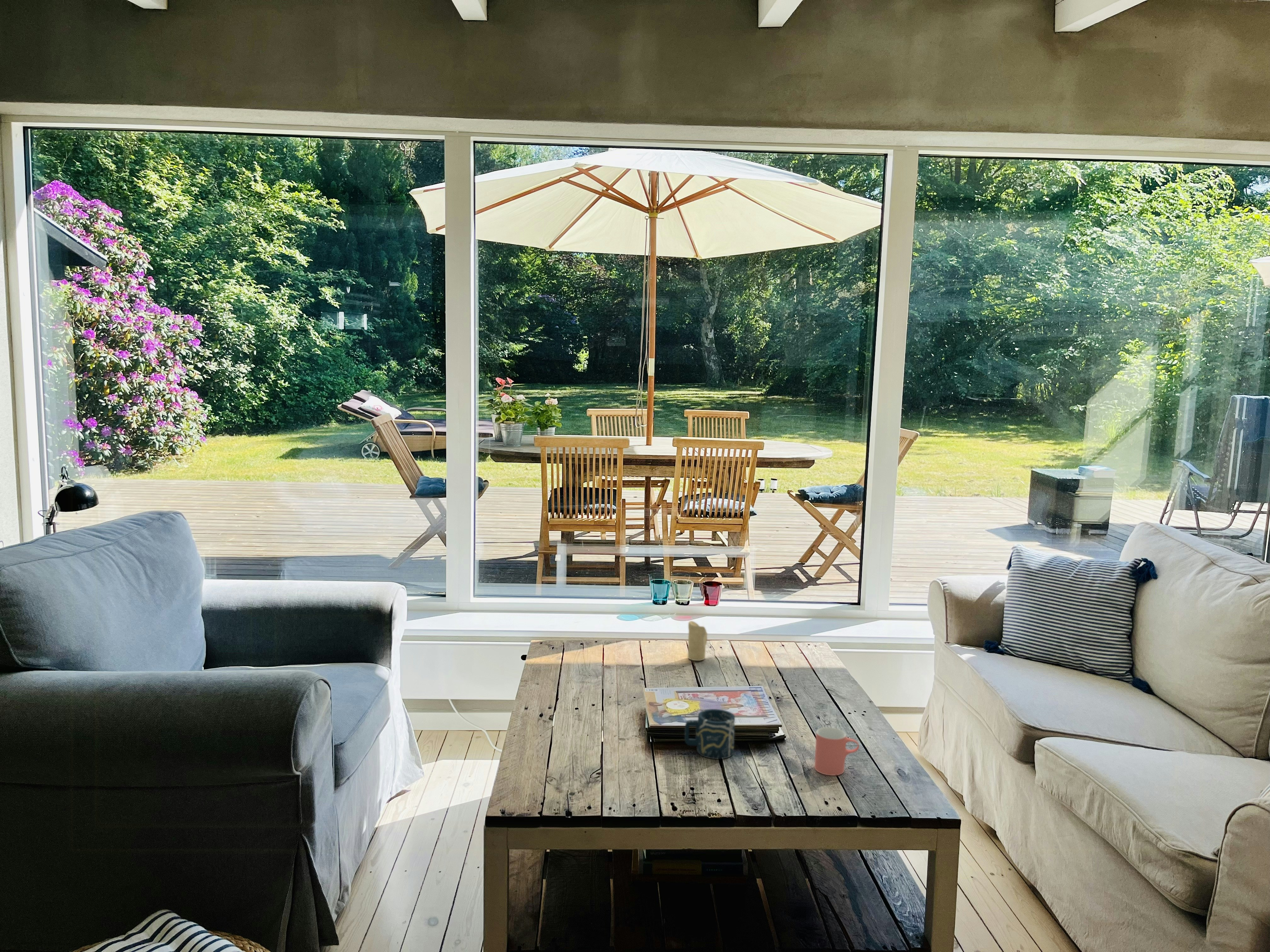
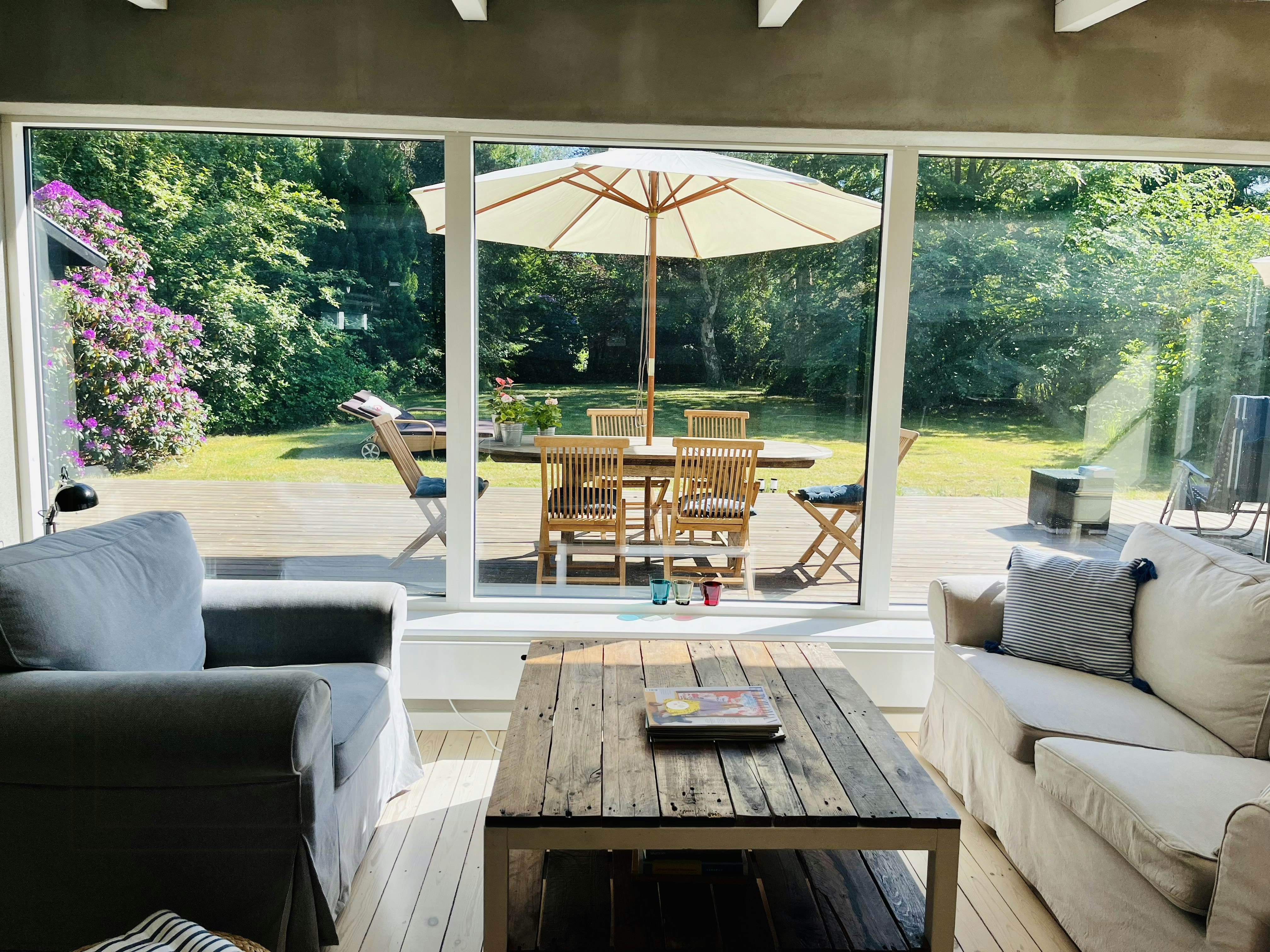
- cup (837, 751)
- candle (697, 640)
- cup (709, 733)
